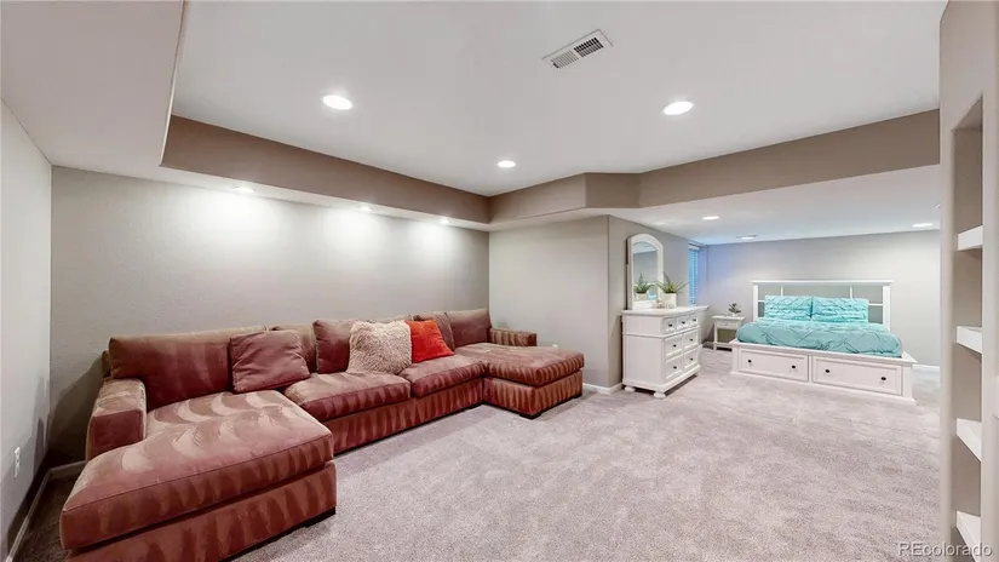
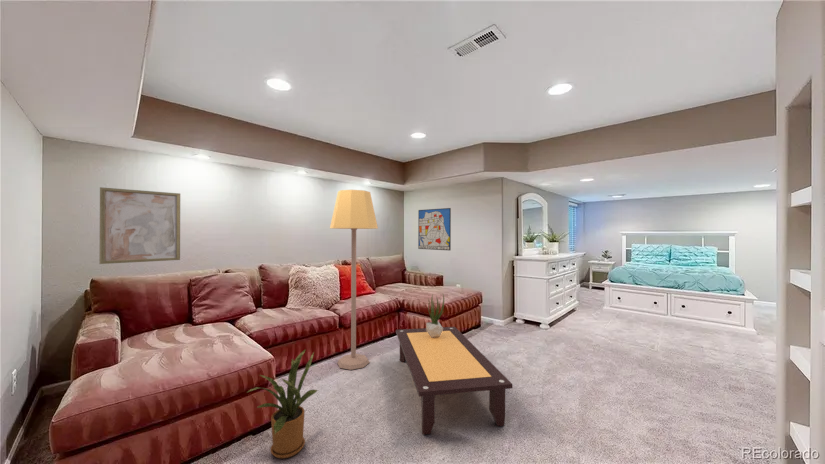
+ house plant (284, 402)
+ potted plant (436, 314)
+ wall art (433, 229)
+ lamp (353, 277)
+ wall art (142, 226)
+ coffee table (441, 368)
